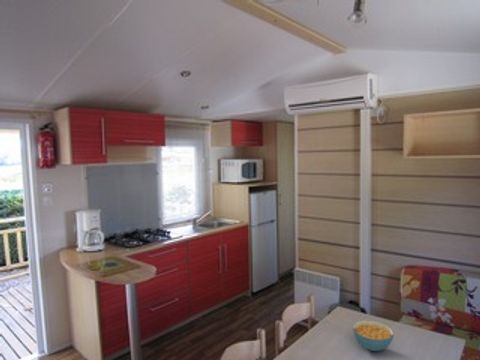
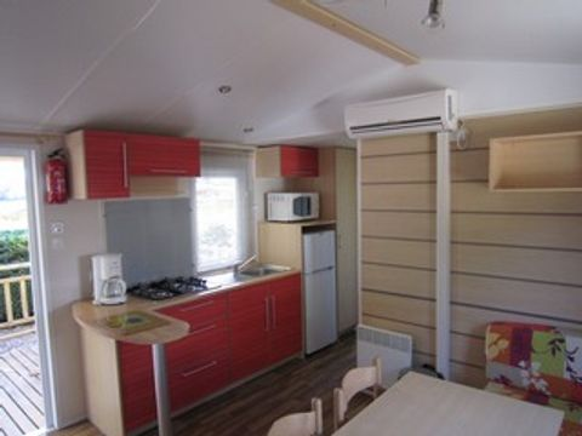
- cereal bowl (372, 338)
